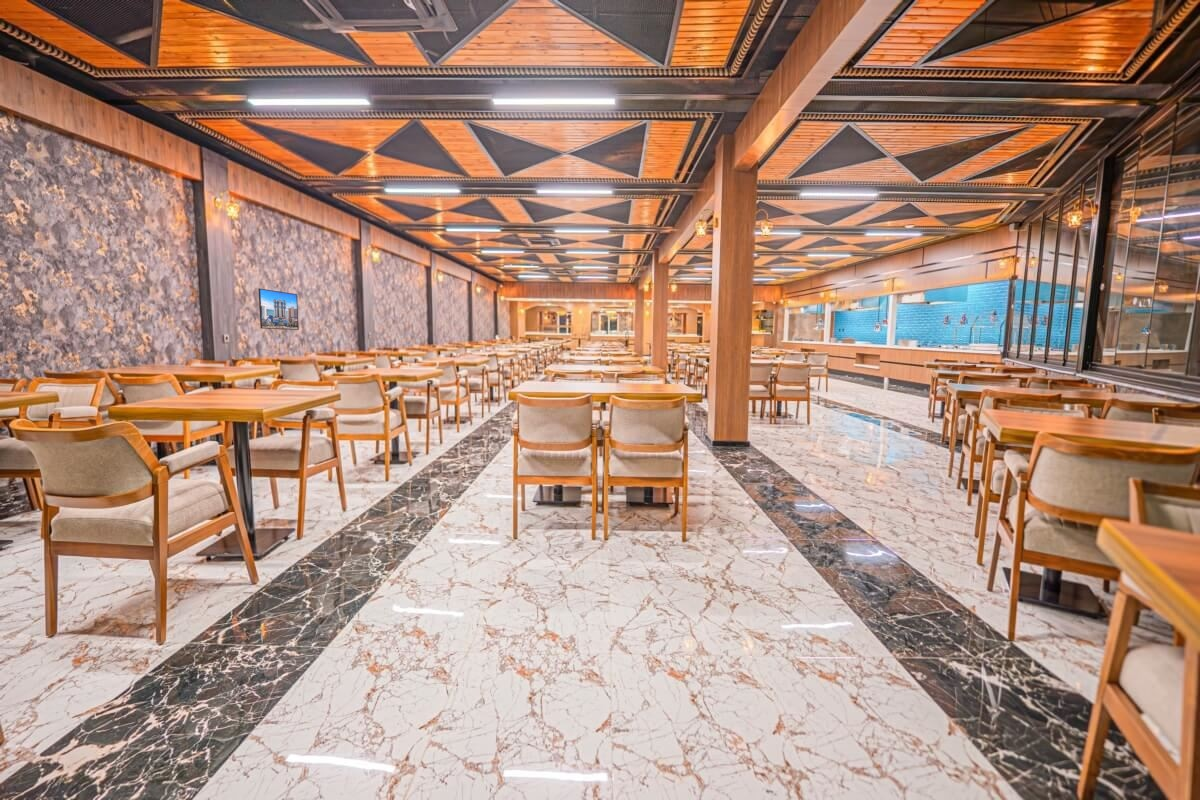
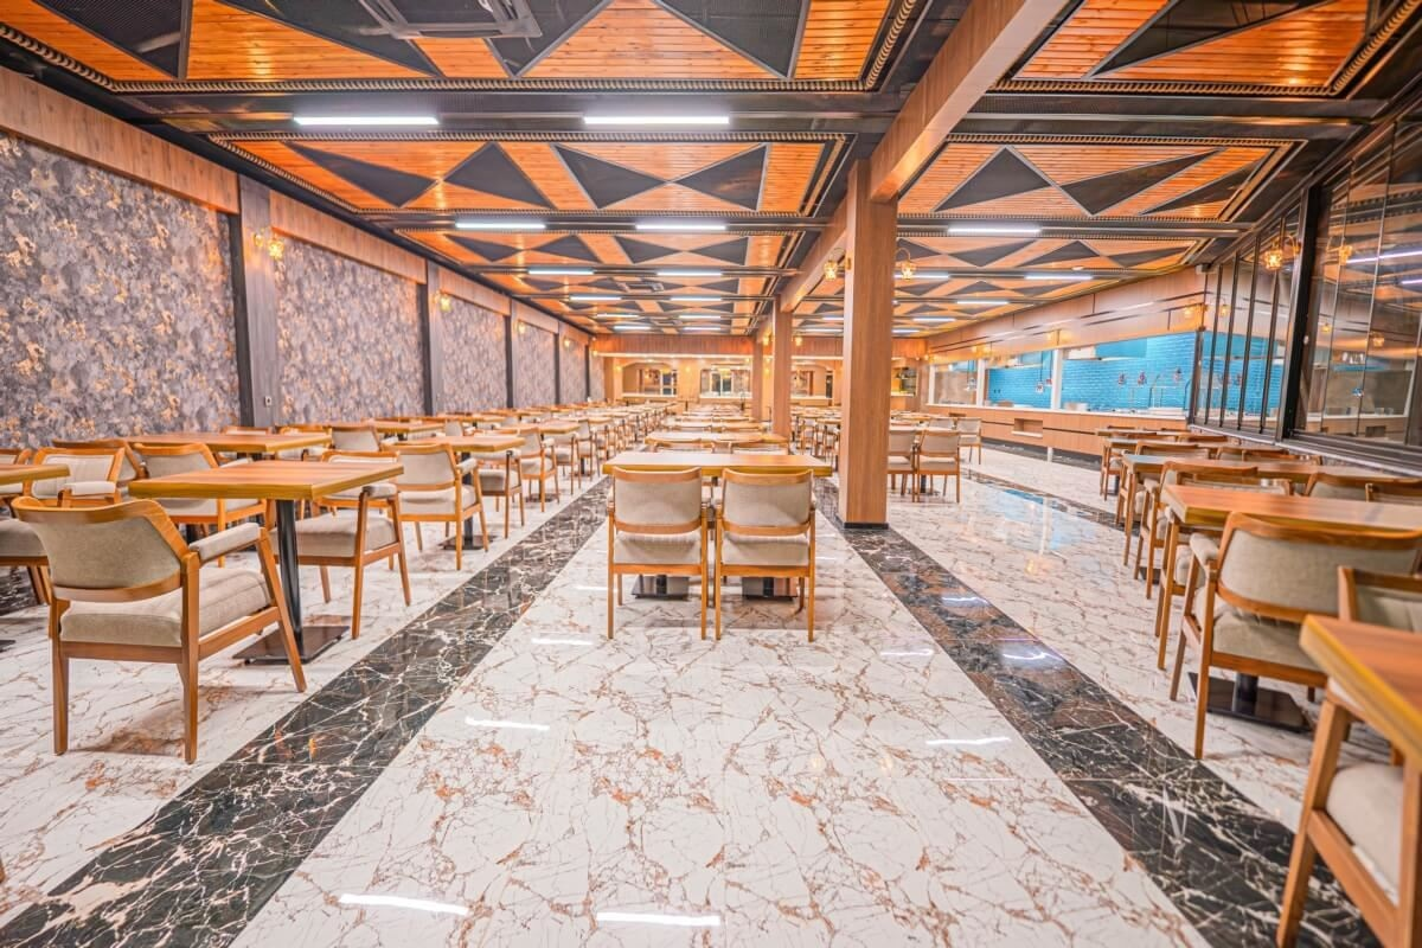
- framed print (279, 310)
